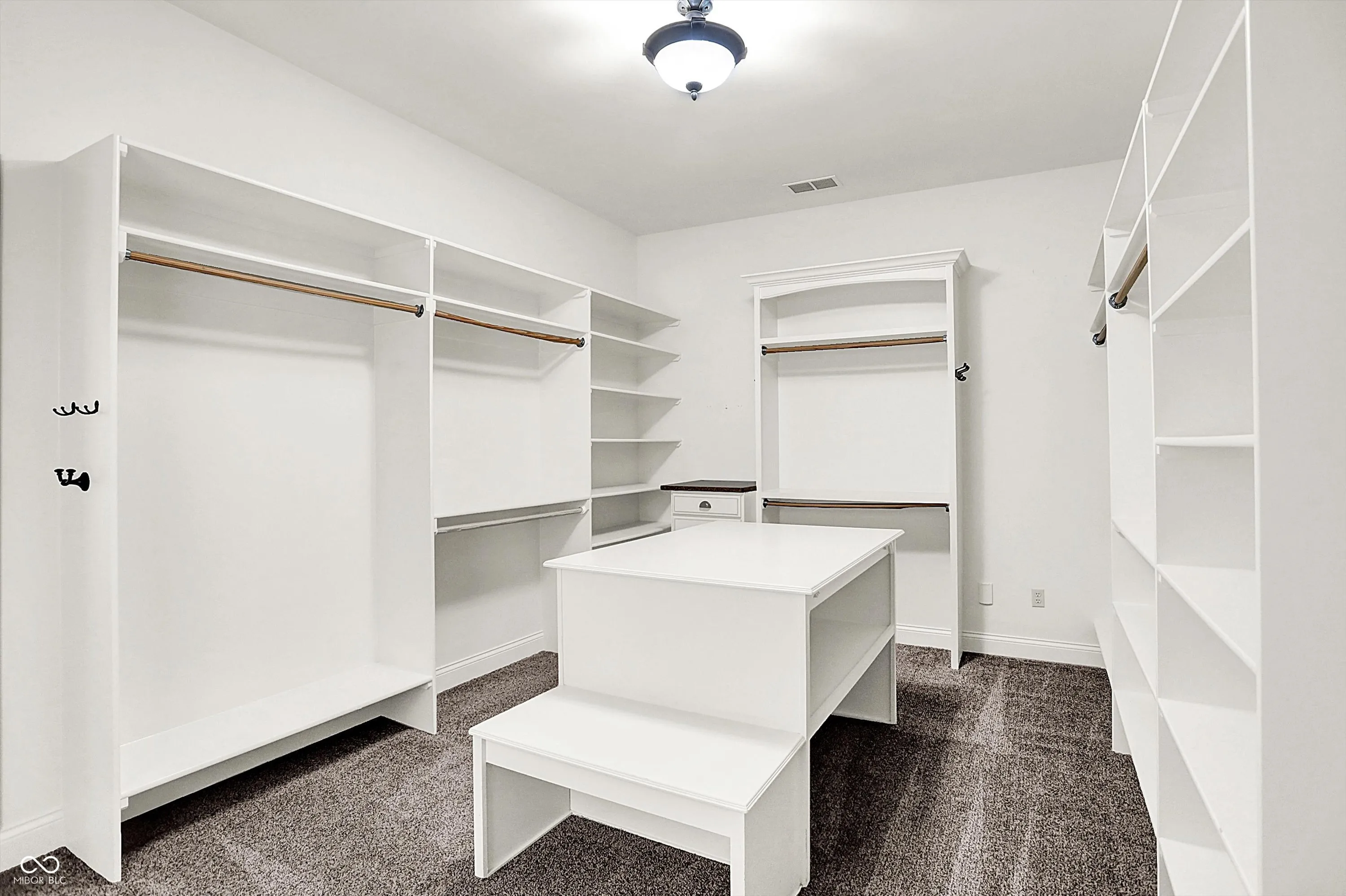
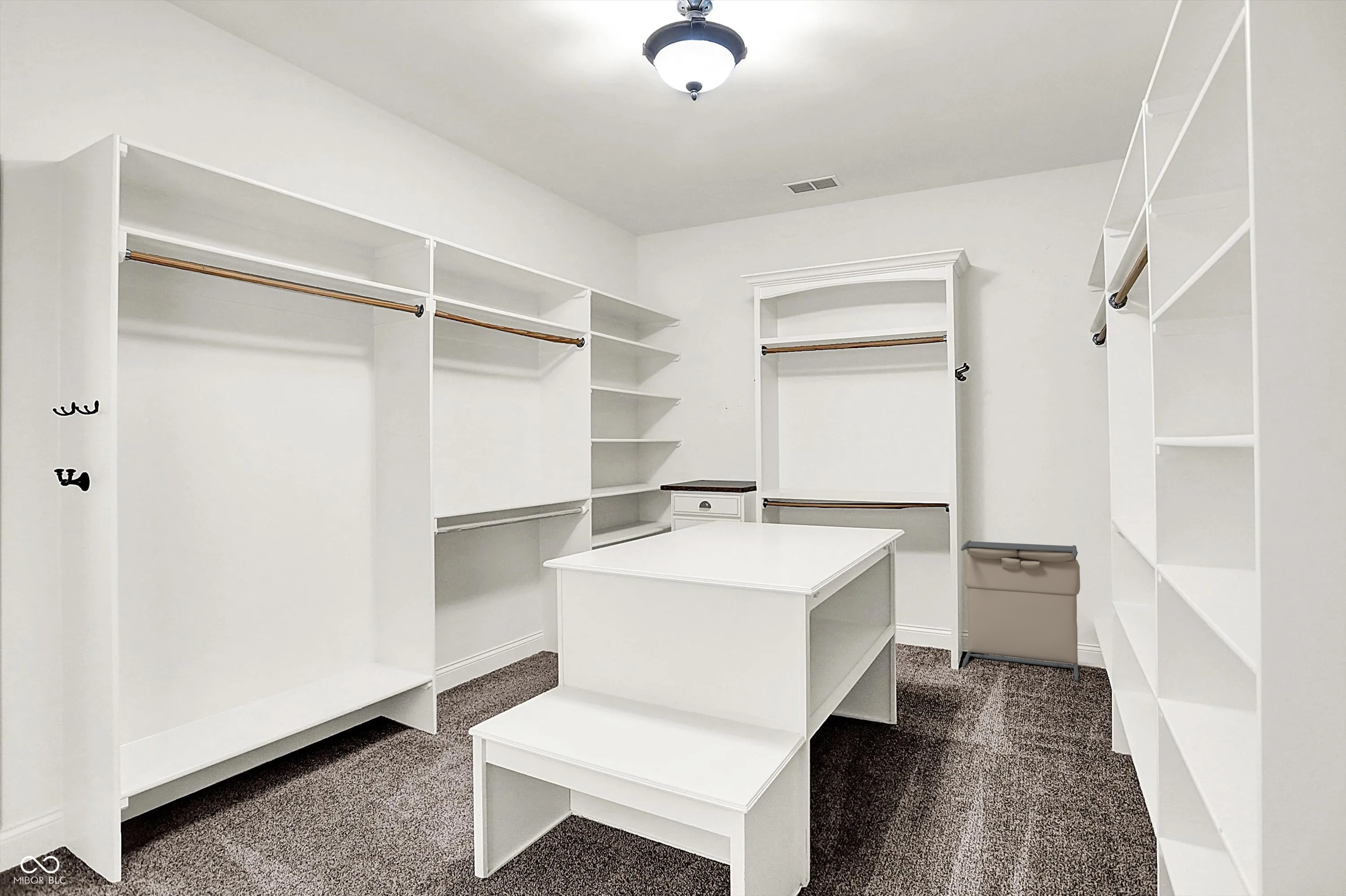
+ laundry hamper (1019, 606)
